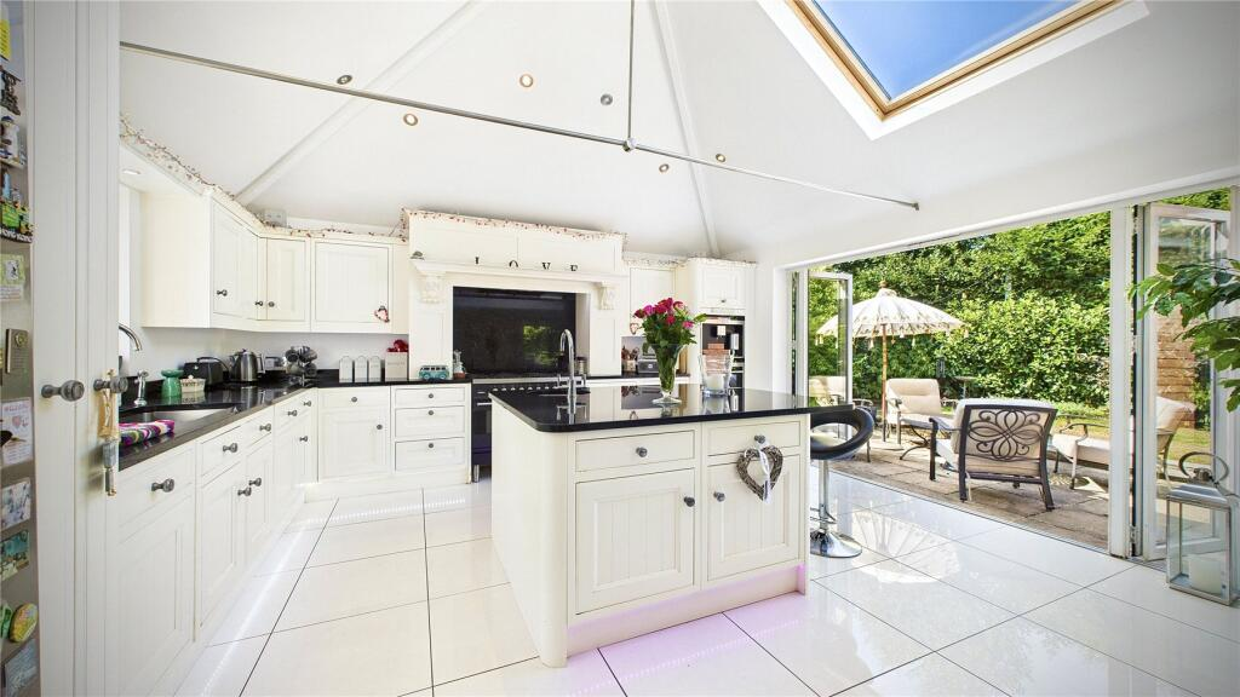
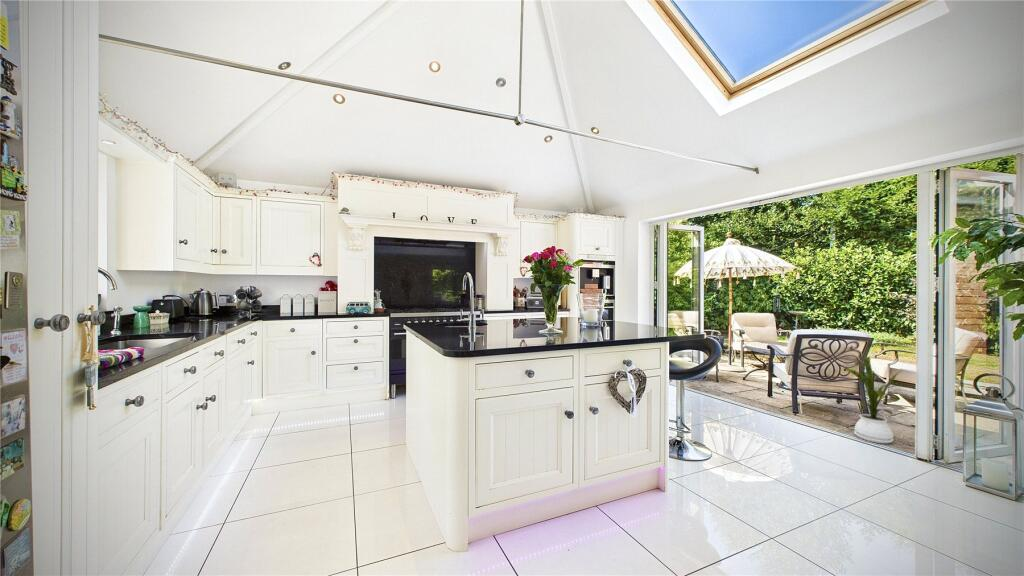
+ house plant (871, 396)
